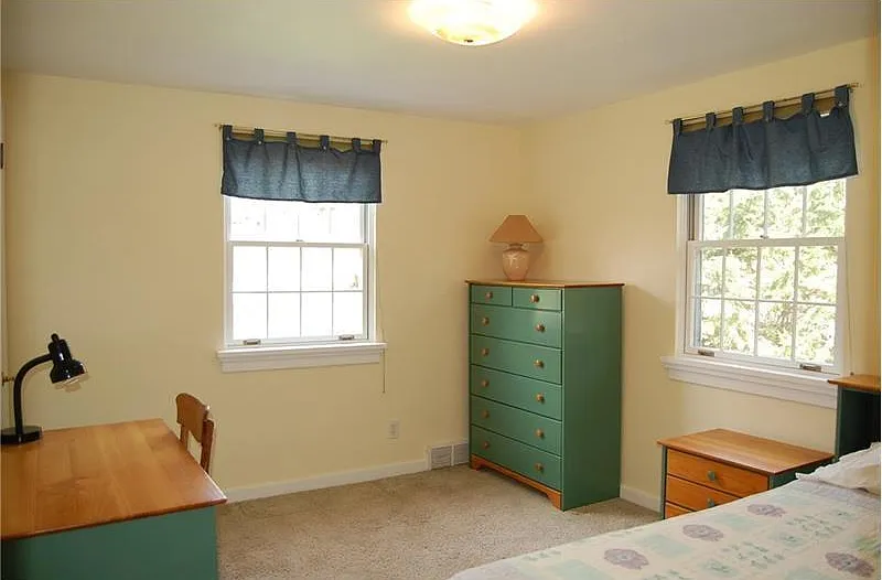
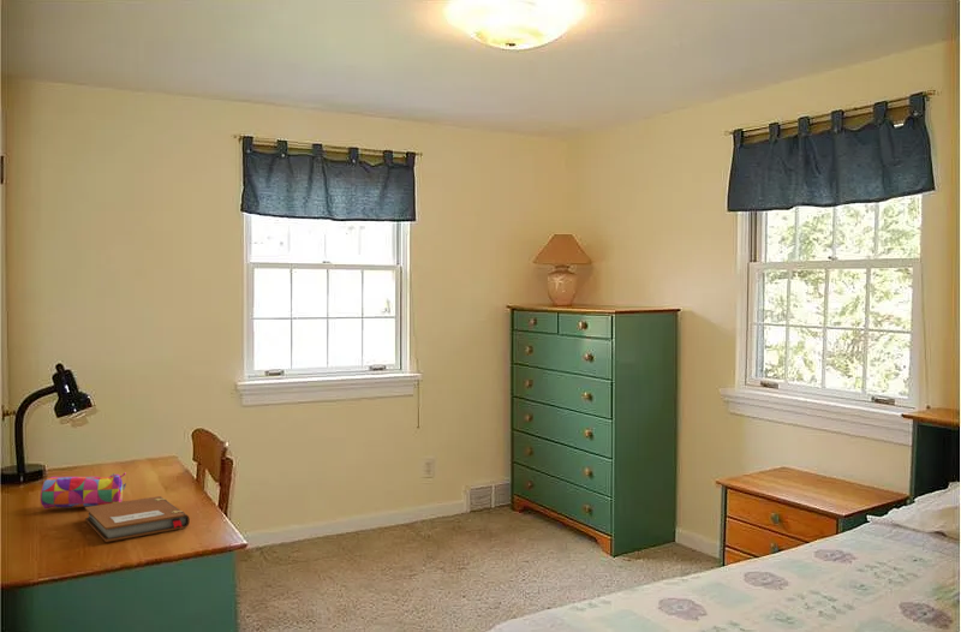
+ notebook (137, 517)
+ pencil case (84, 490)
